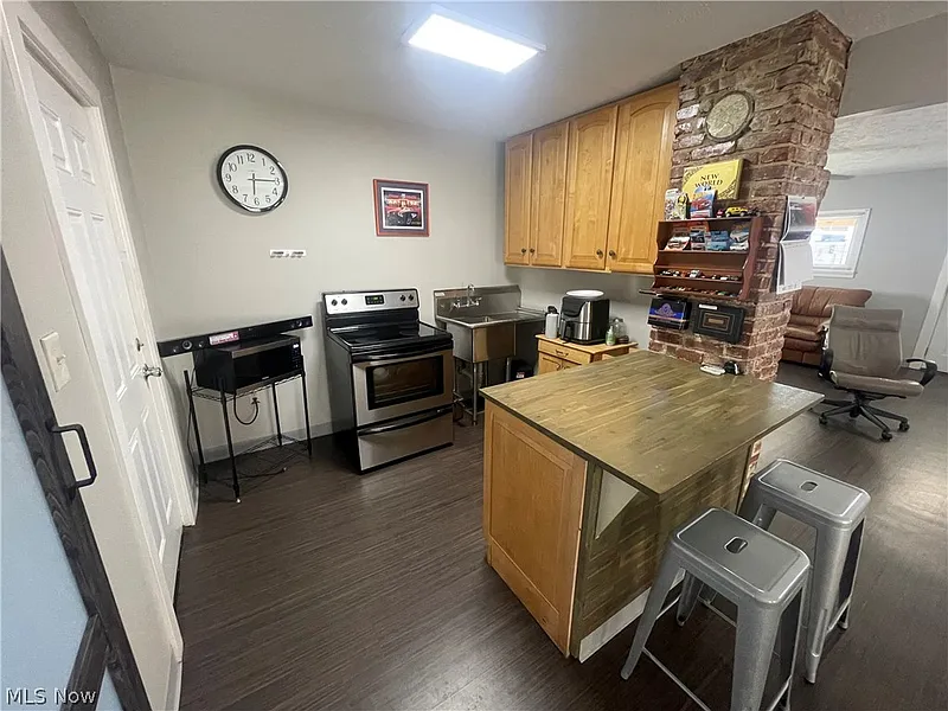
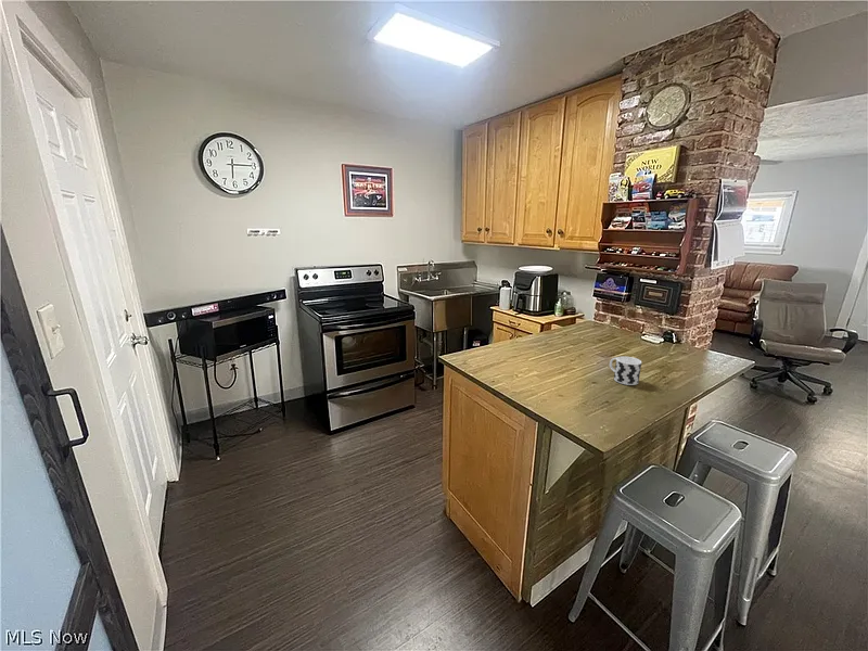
+ cup (623, 369)
